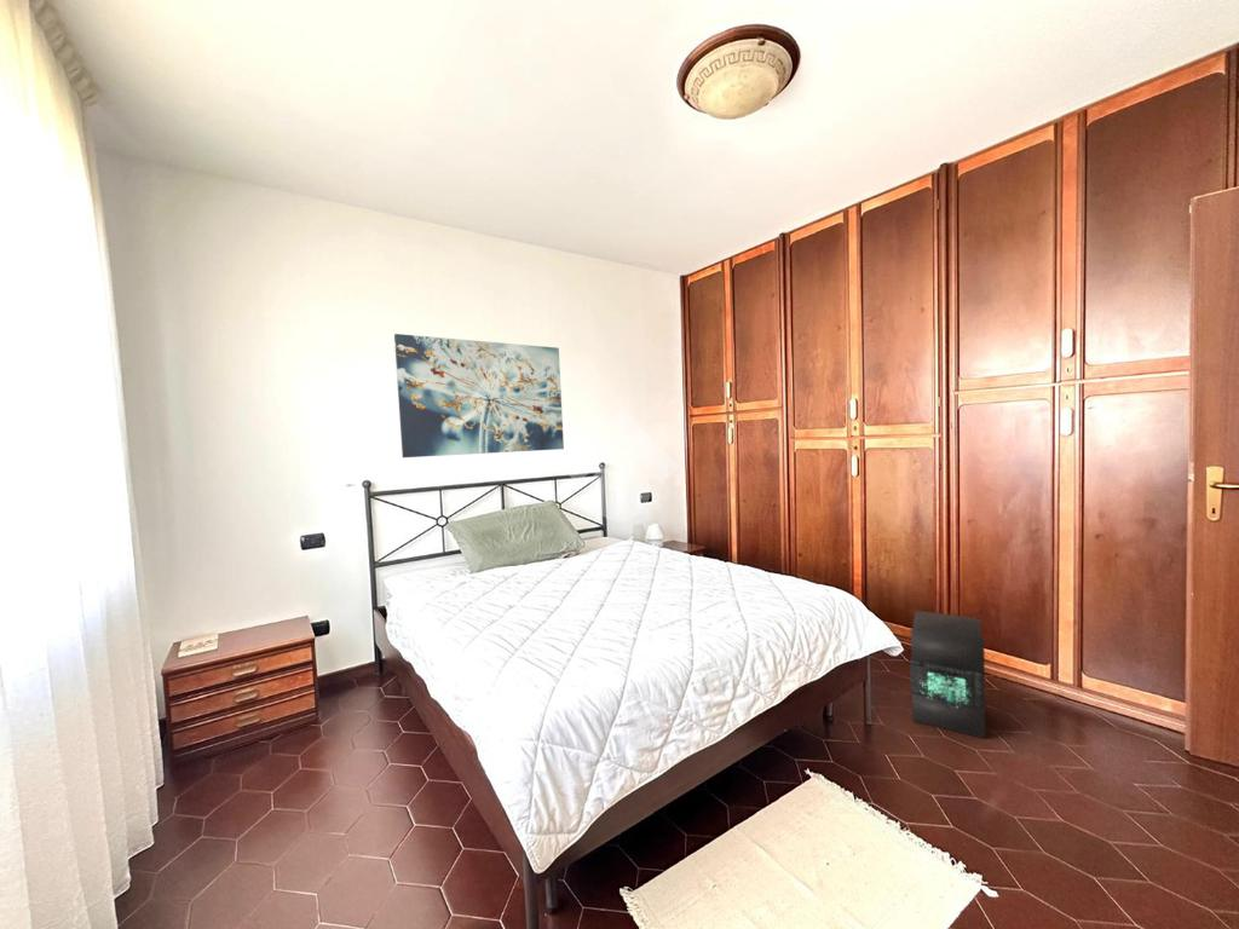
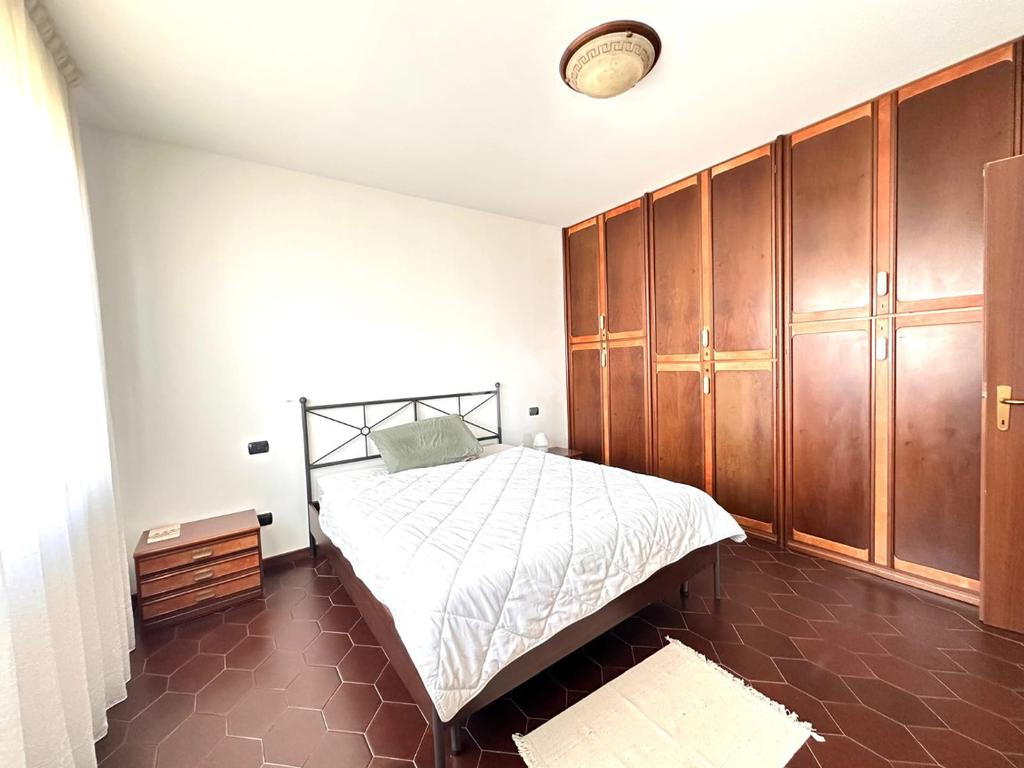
- speaker (946, 676)
- wall art (488, 397)
